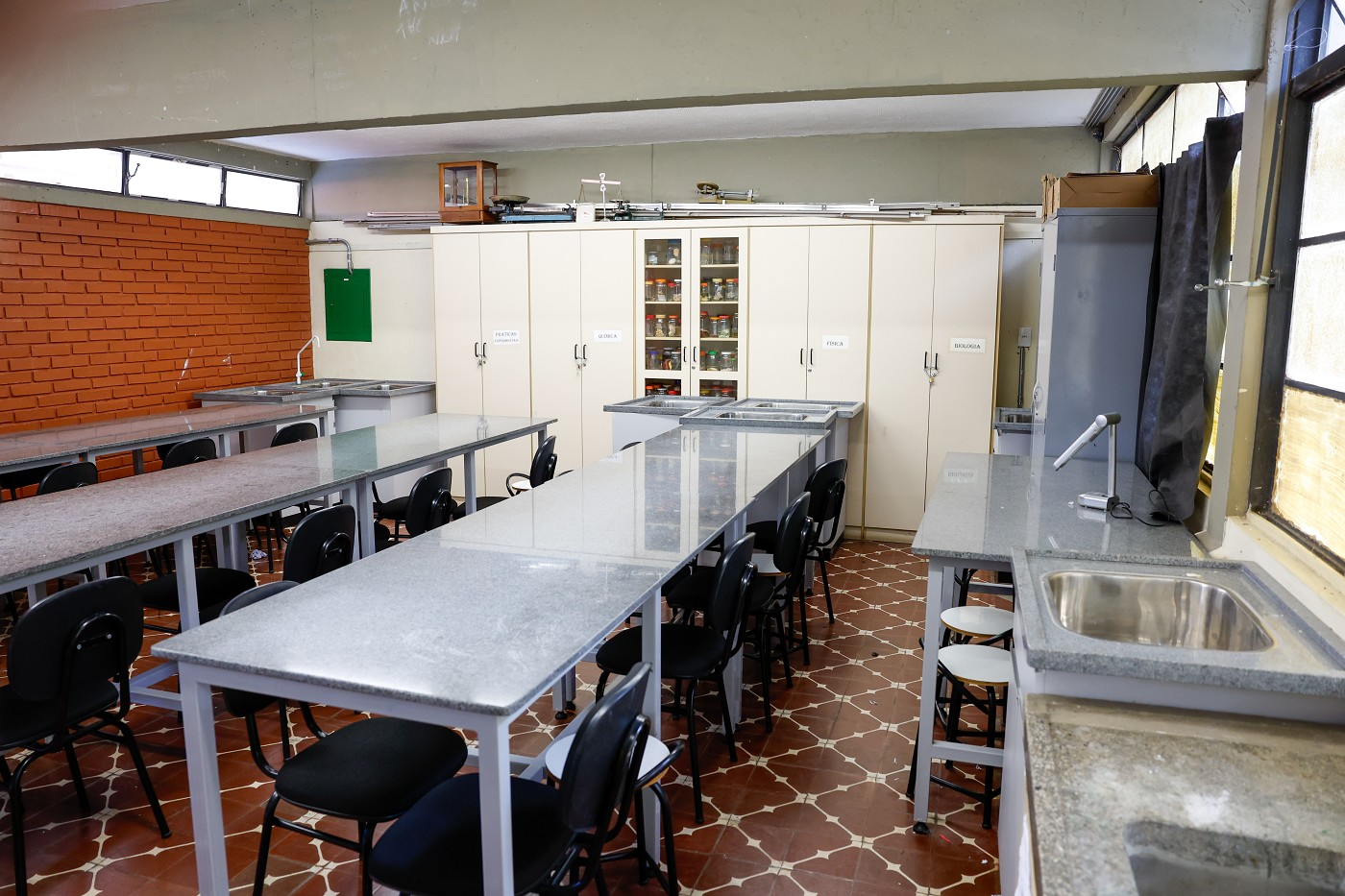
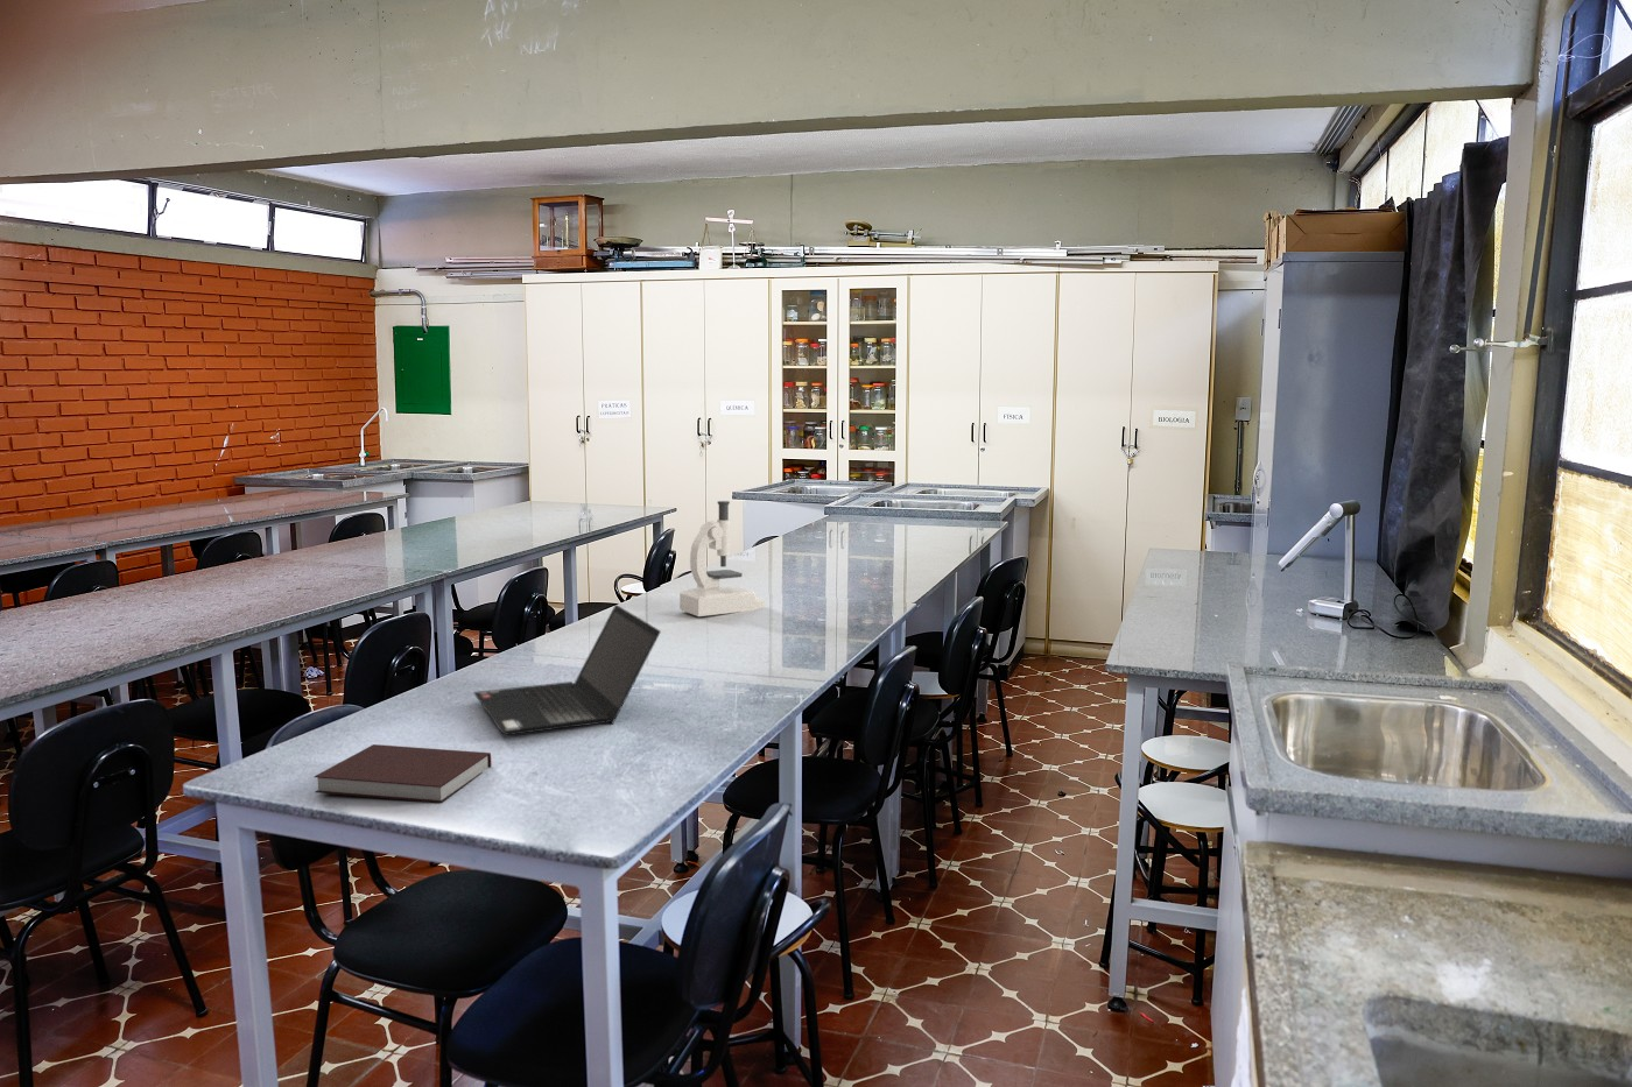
+ notebook (405, 772)
+ microscope (722, 556)
+ laptop computer (567, 682)
